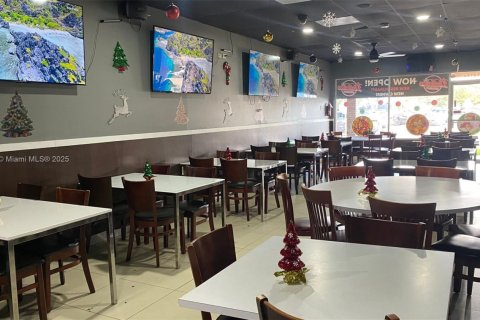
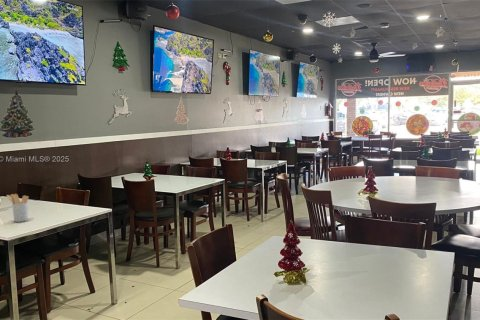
+ utensil holder (17, 207)
